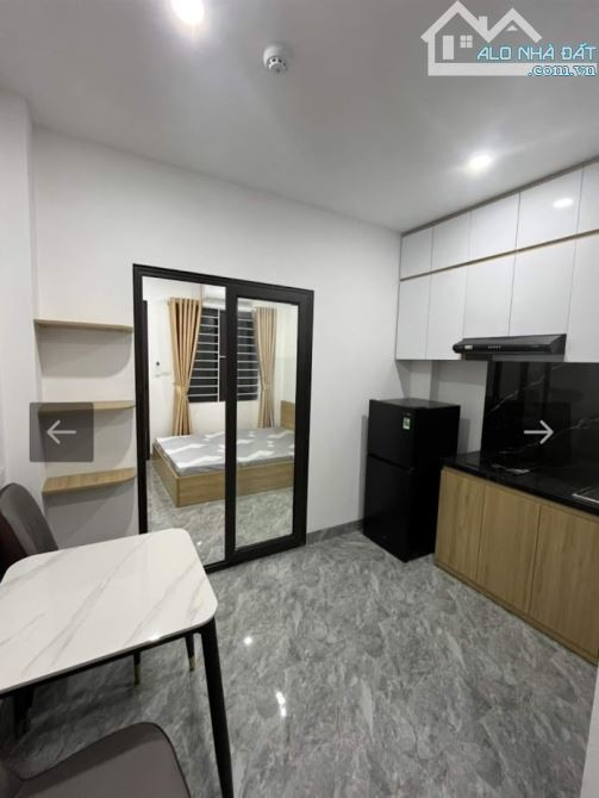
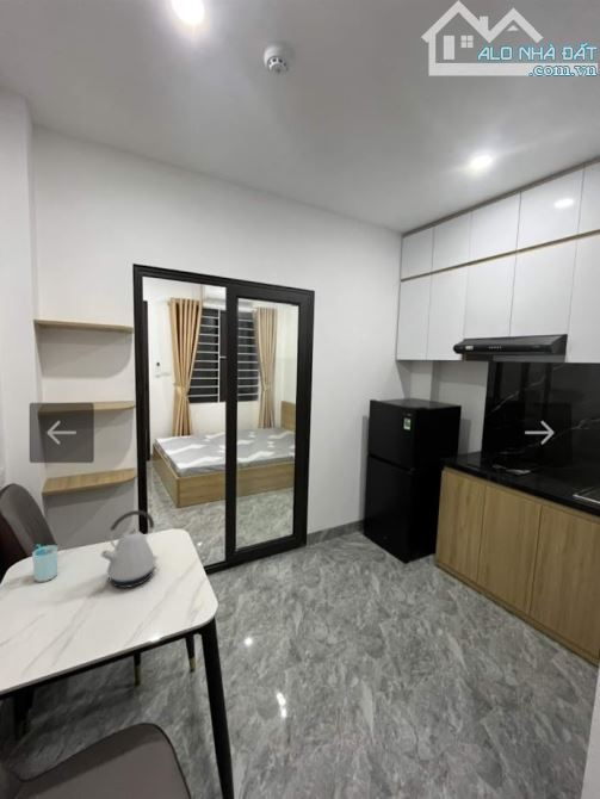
+ kettle (130, 545)
+ cup (45, 560)
